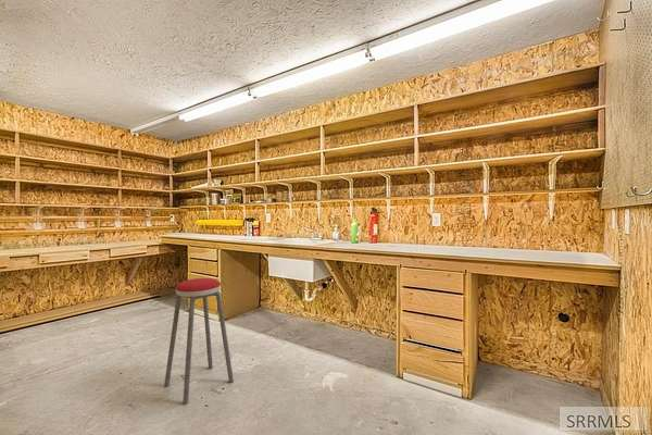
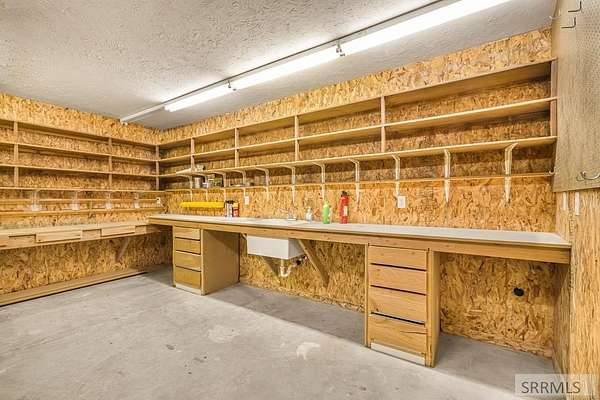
- music stool (192, 330)
